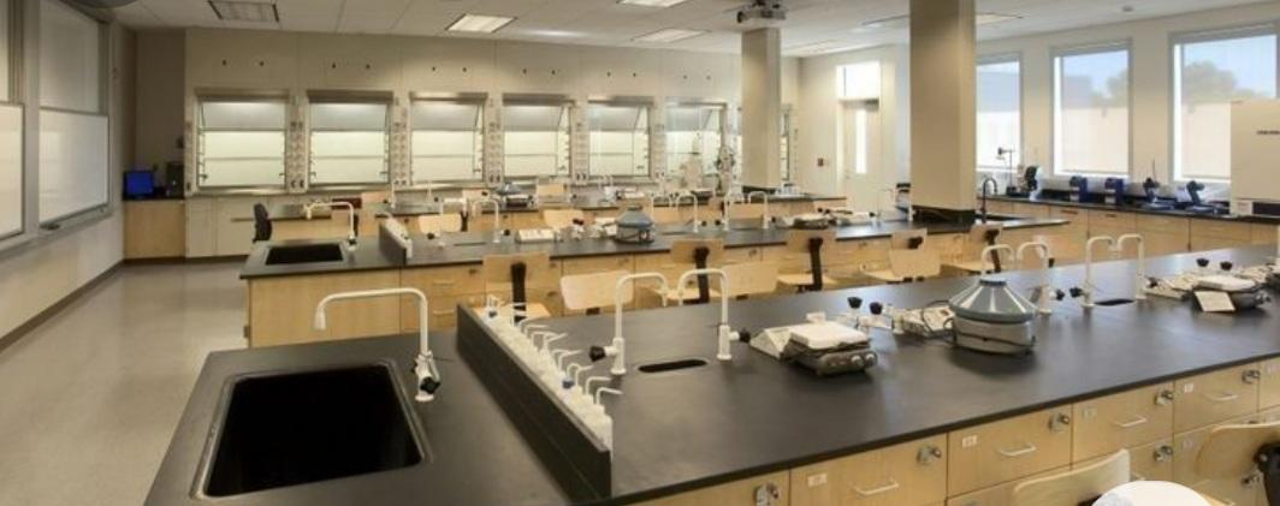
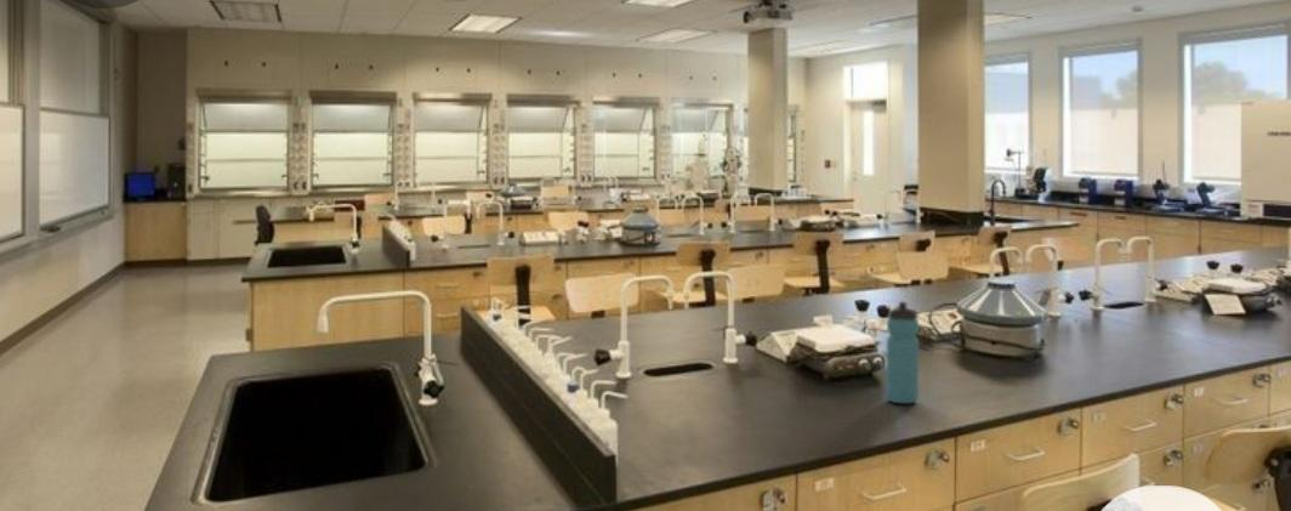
+ water bottle (902, 351)
